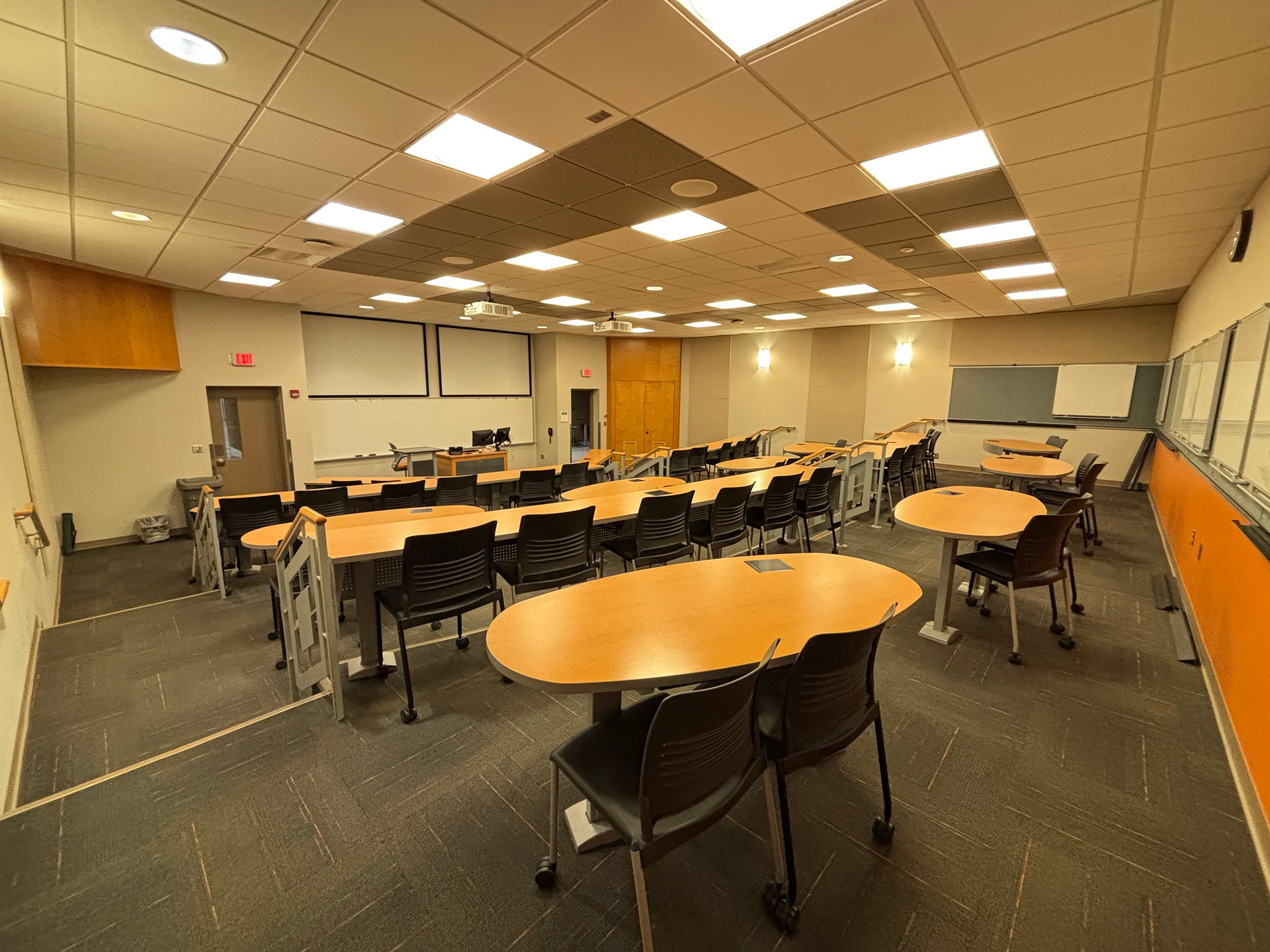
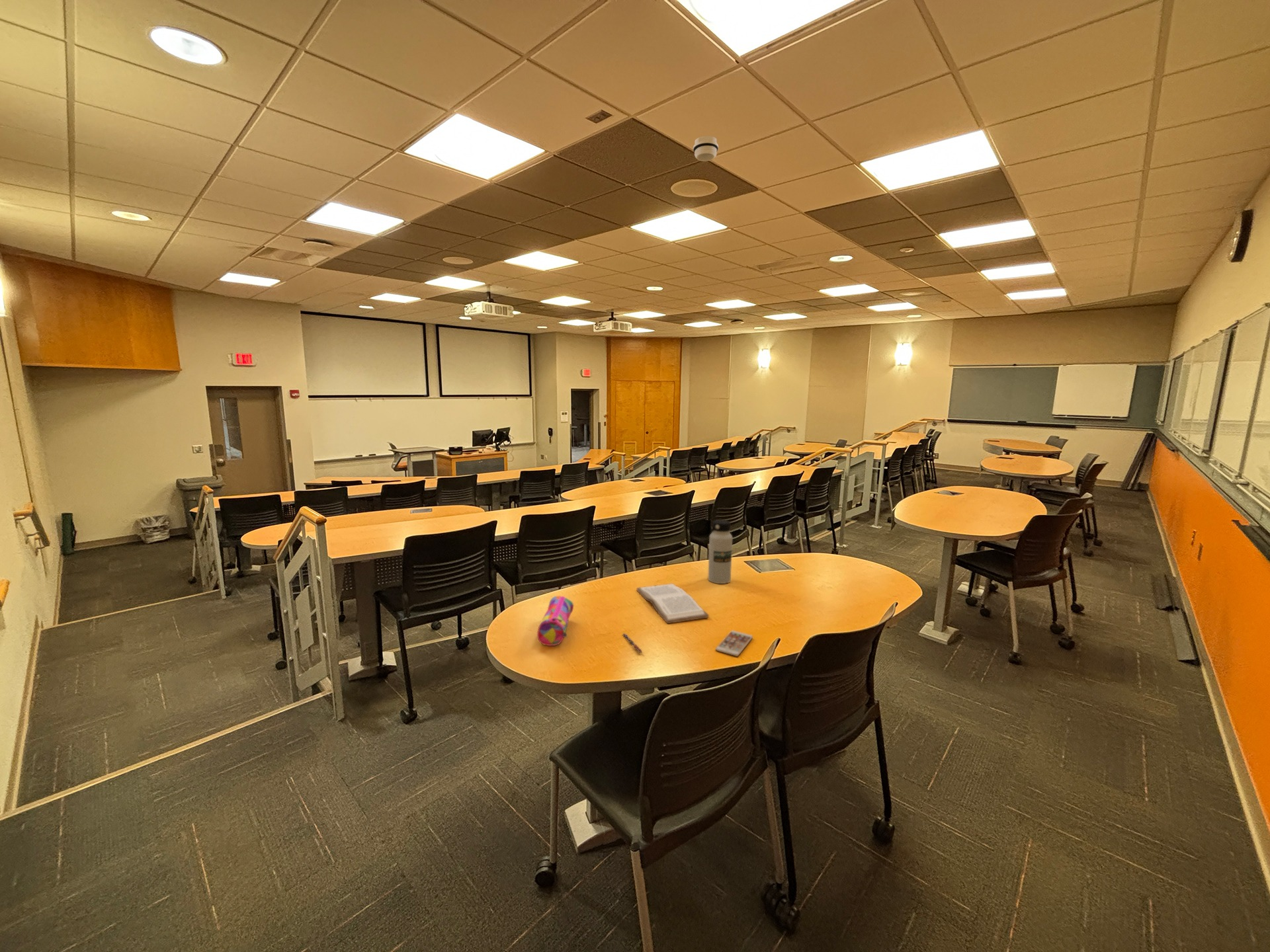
+ smoke detector (705, 149)
+ water bottle (720, 551)
+ book (670, 599)
+ pencil case (556, 619)
+ pen (632, 642)
+ smartphone (734, 643)
